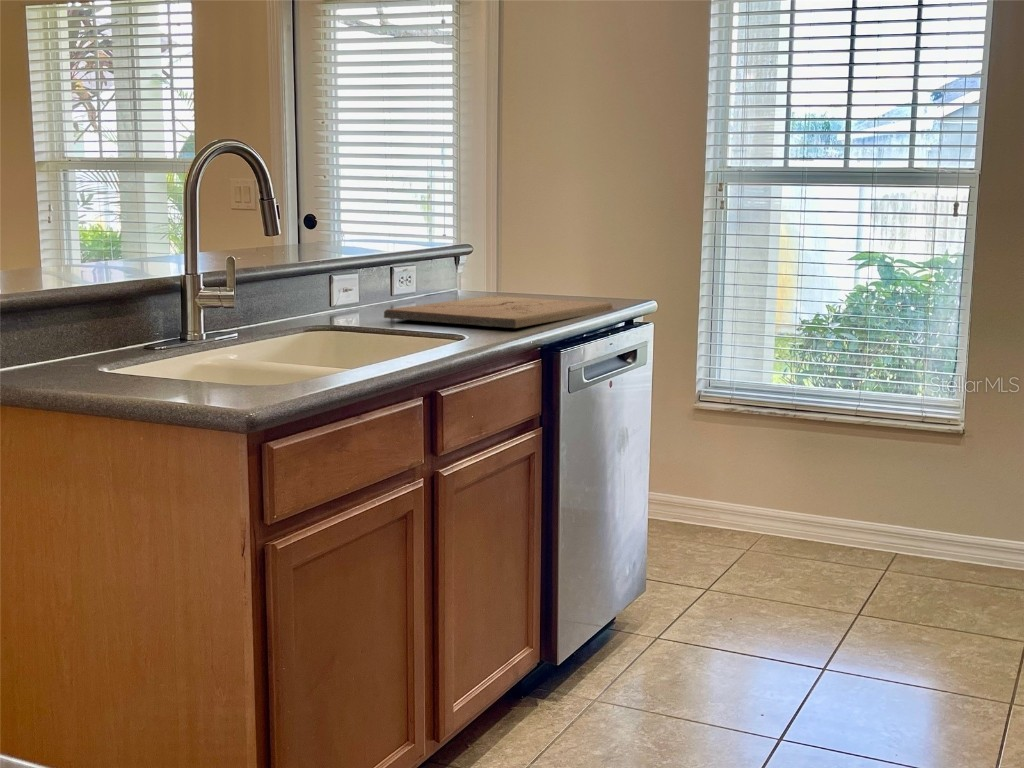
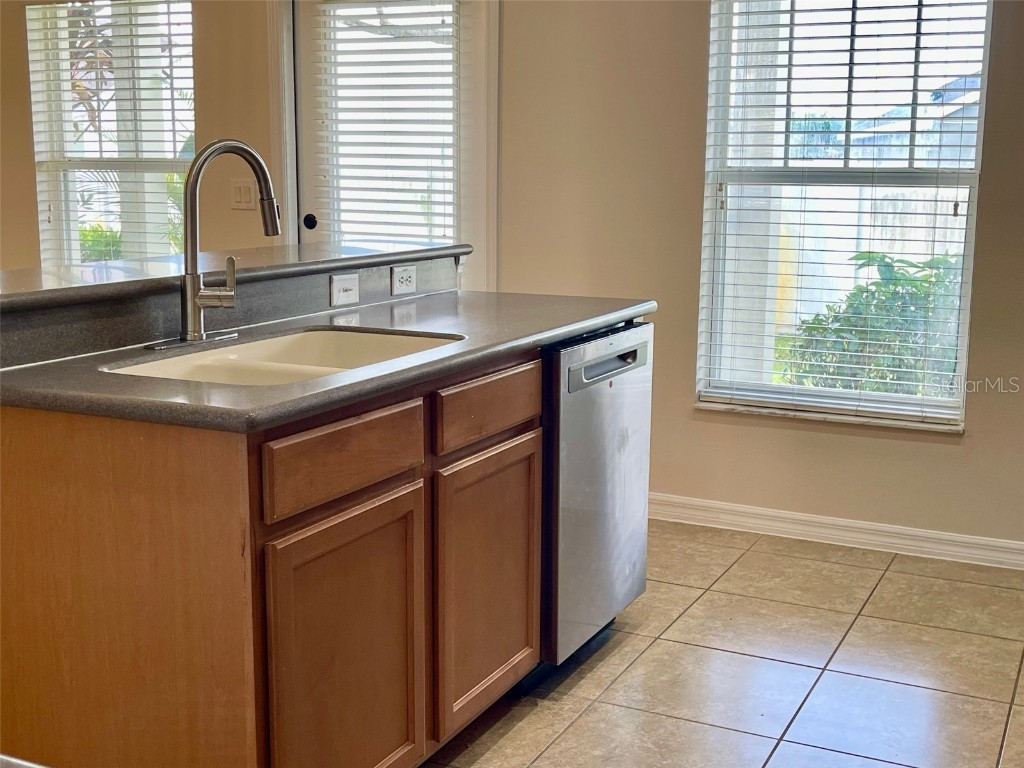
- cutting board (503, 309)
